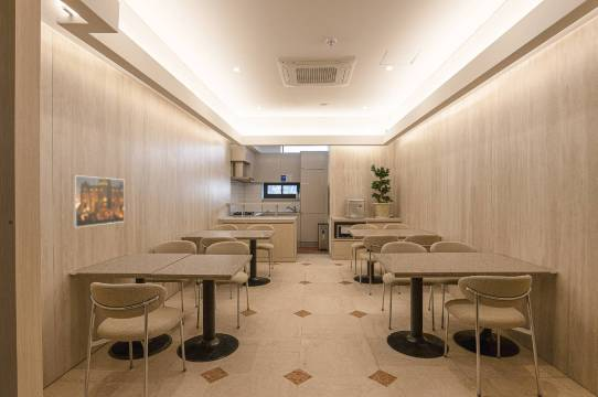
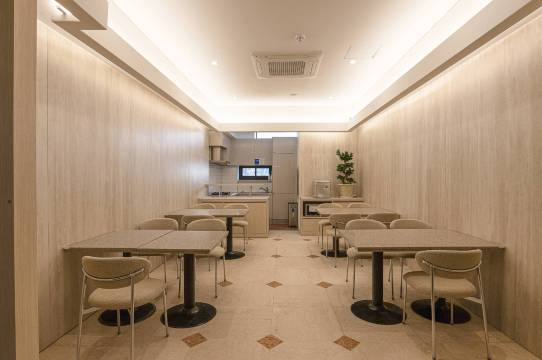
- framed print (100, 201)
